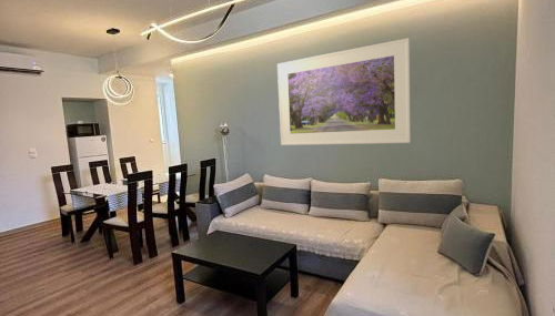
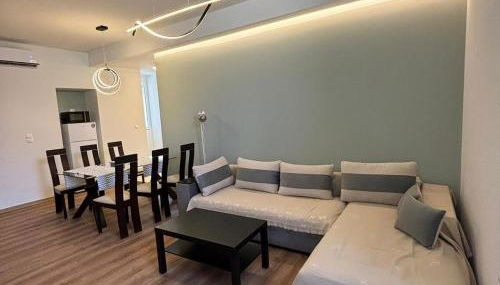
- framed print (336, 99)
